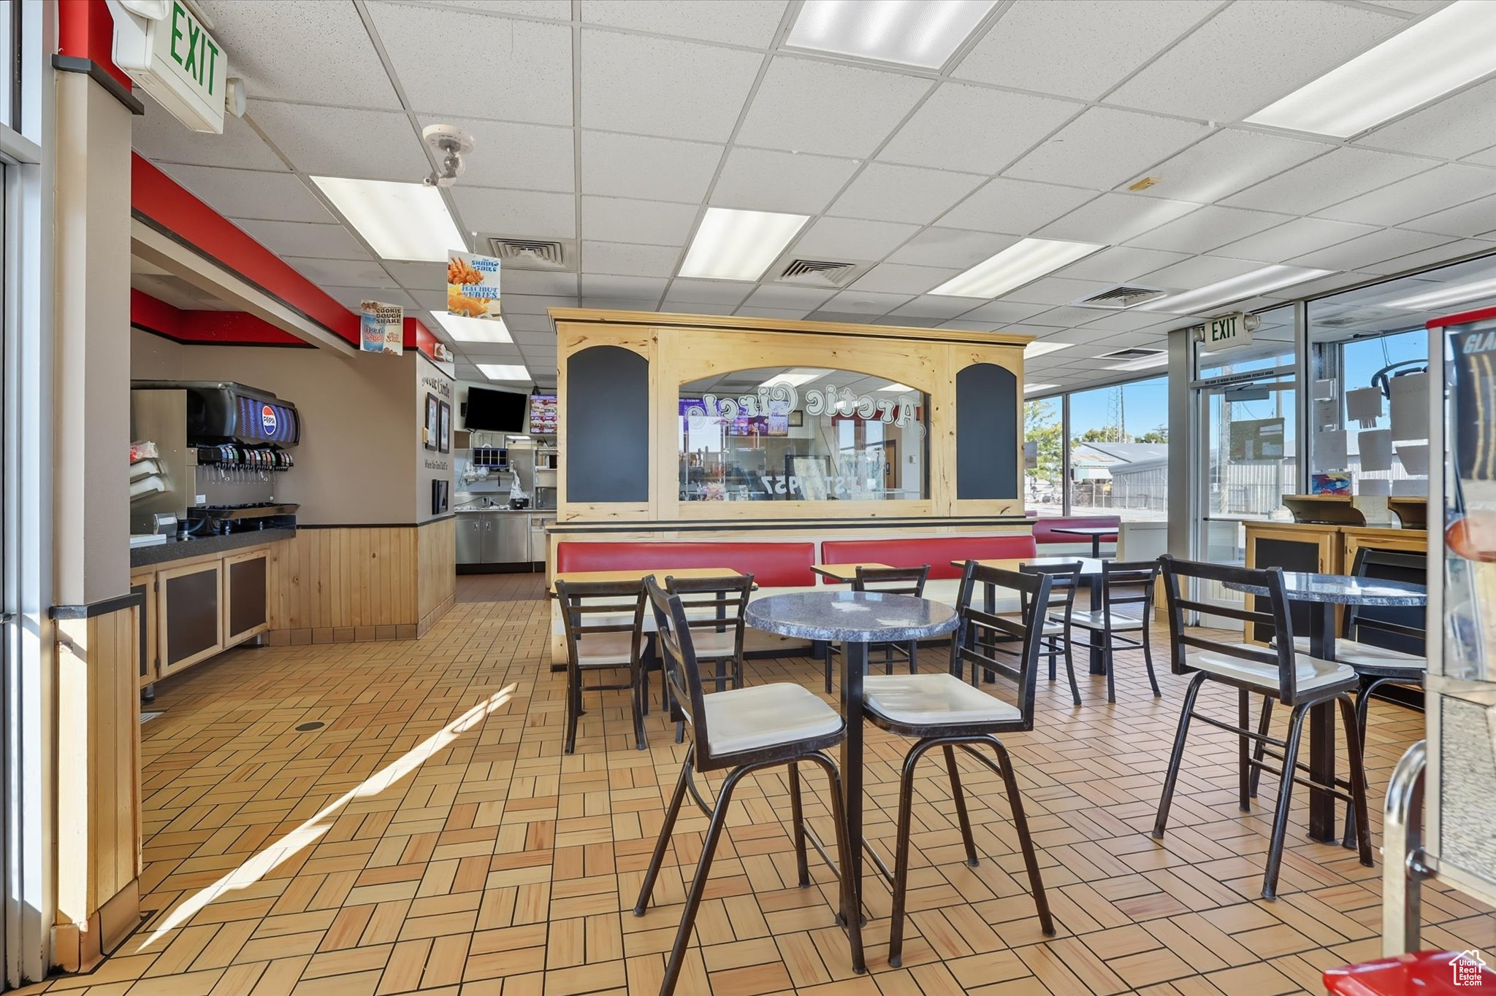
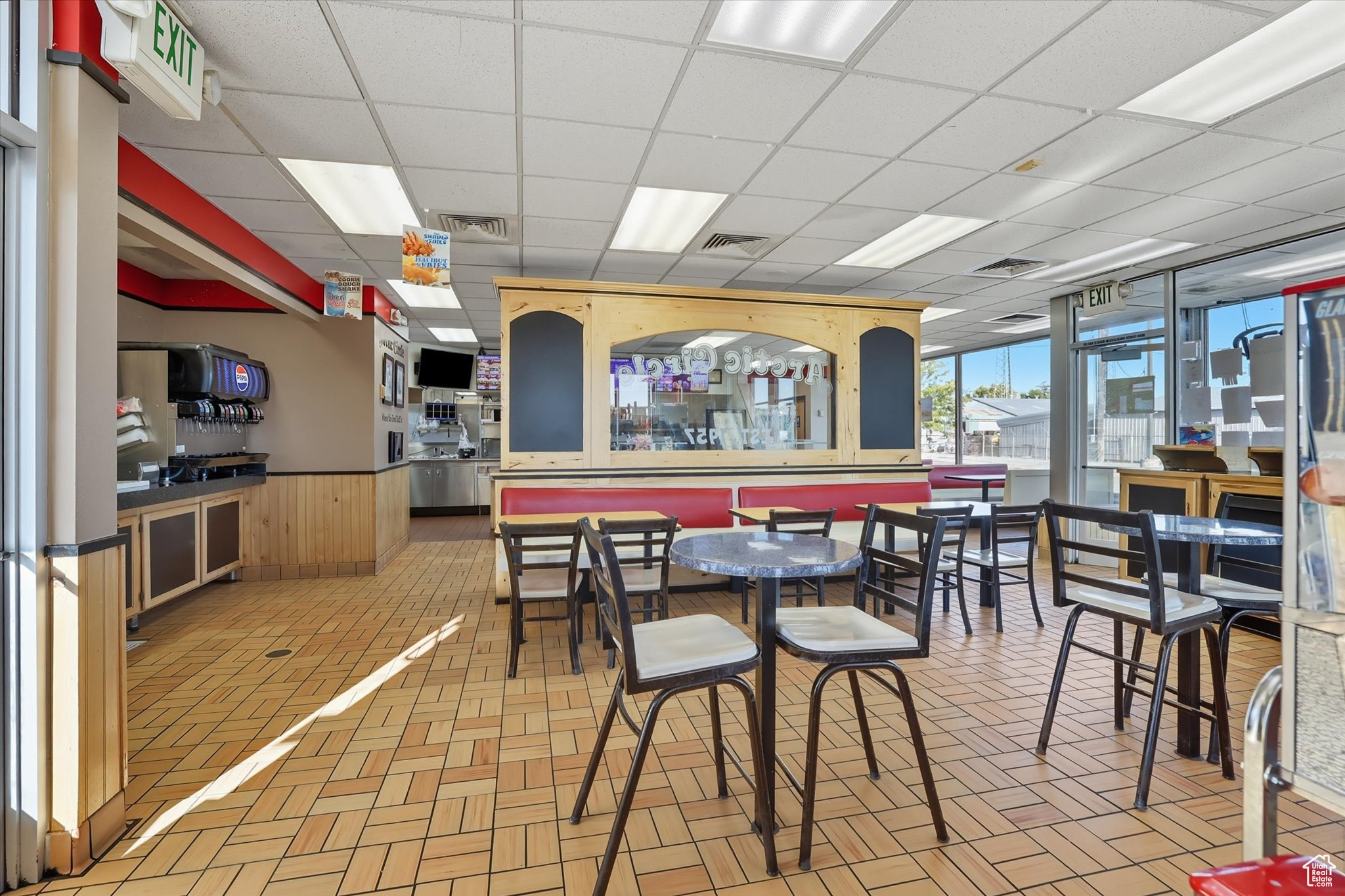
- security camera (449, 162)
